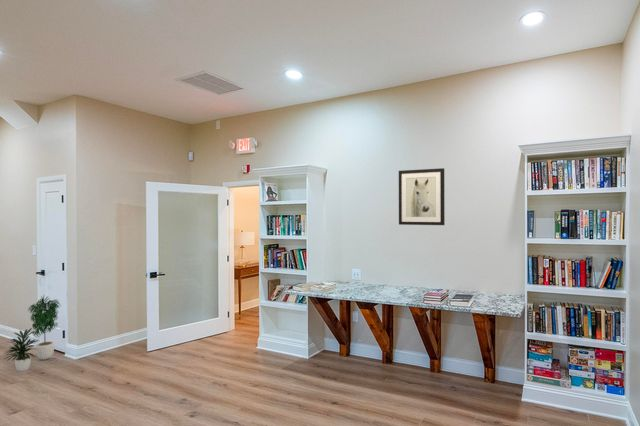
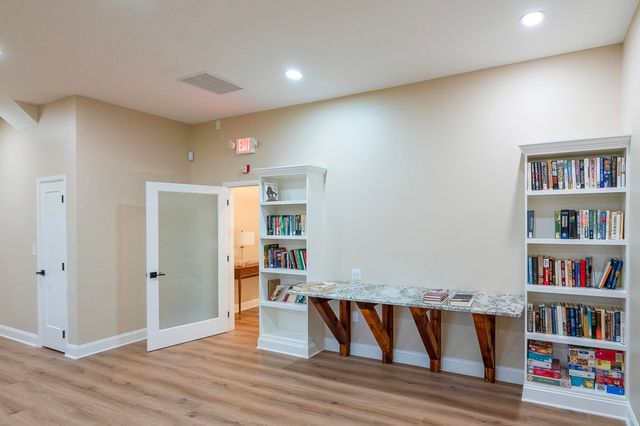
- wall art (421, 197)
- potted plant (33, 331)
